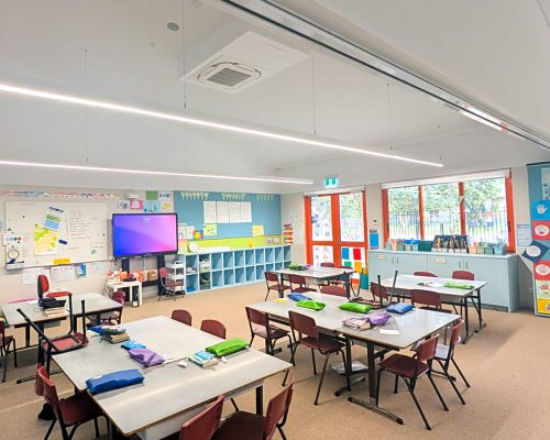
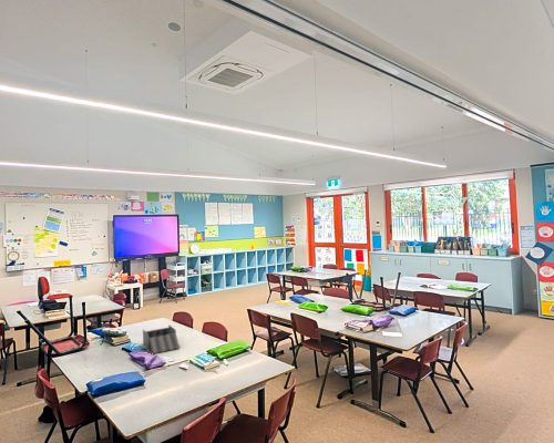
+ desk organizer (161, 338)
